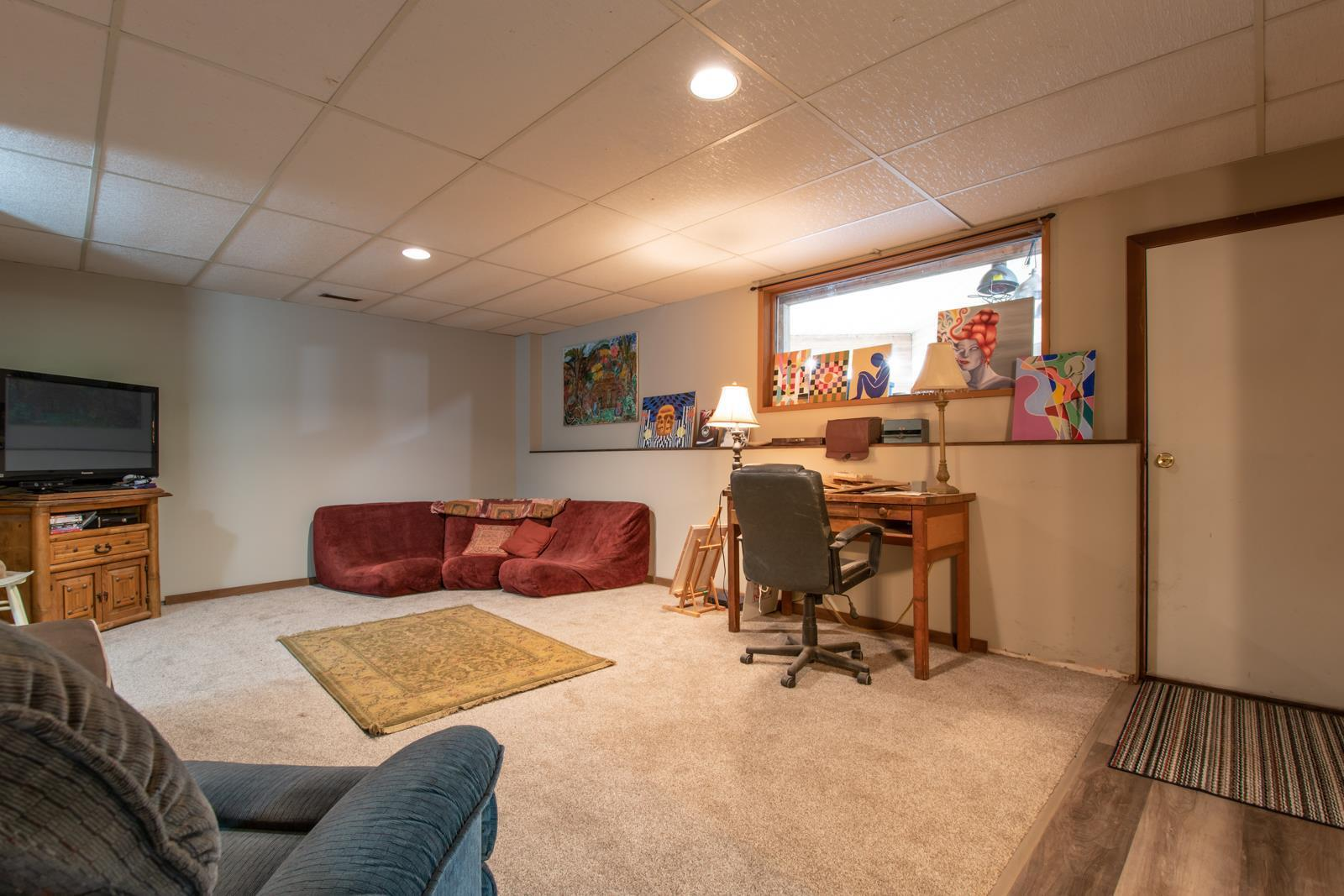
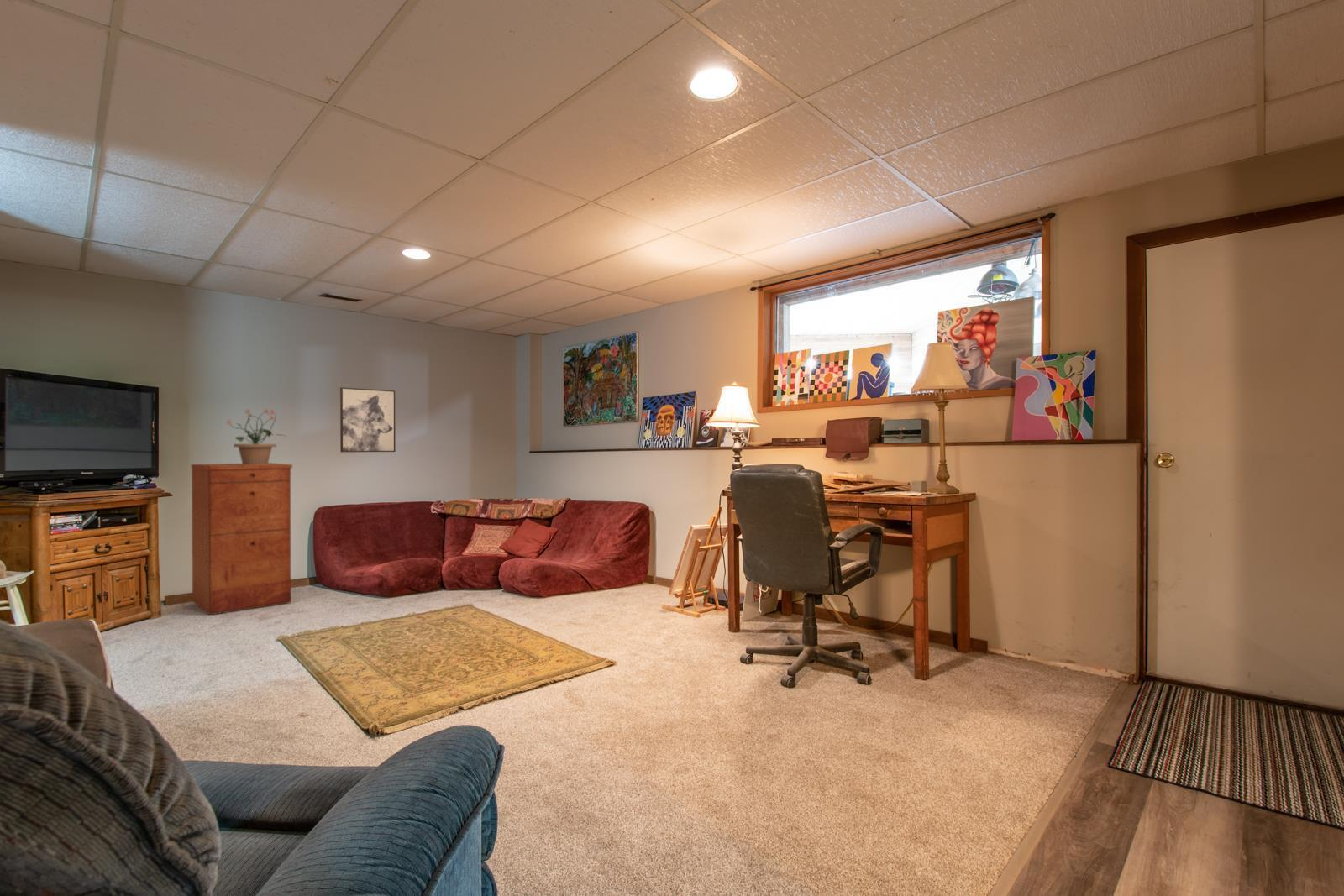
+ wall art (368, 420)
+ filing cabinet (241, 533)
+ potted plant (258, 436)
